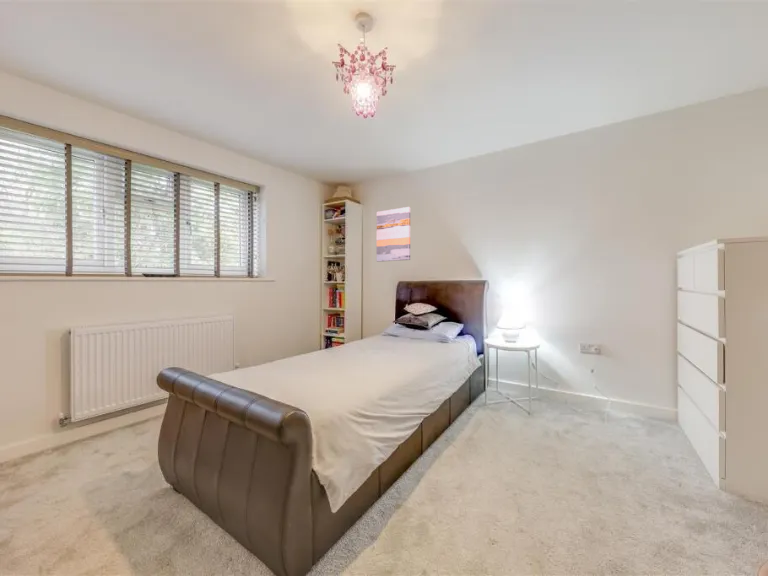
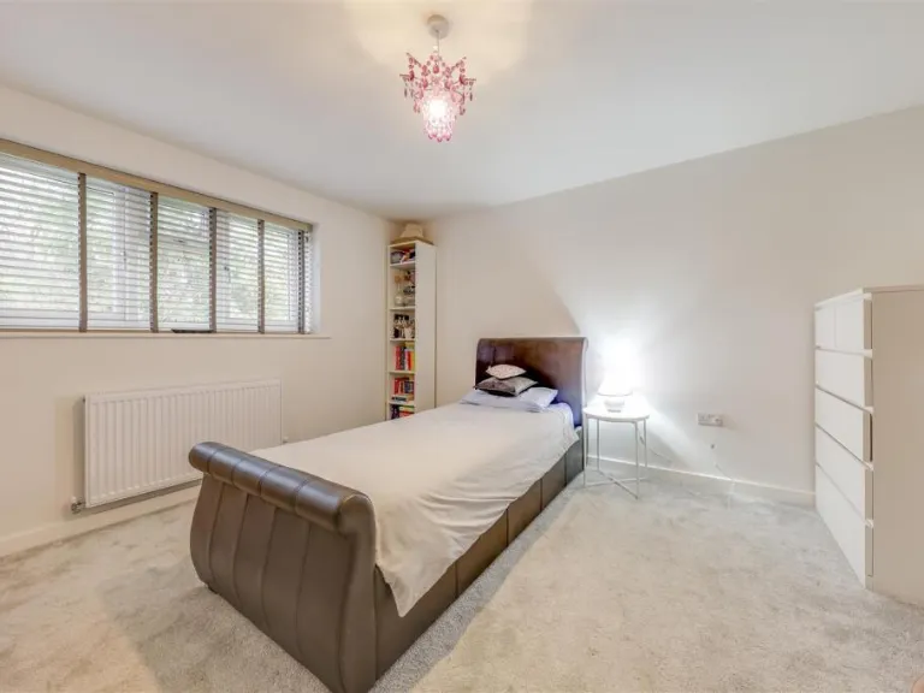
- wall art (392, 235)
